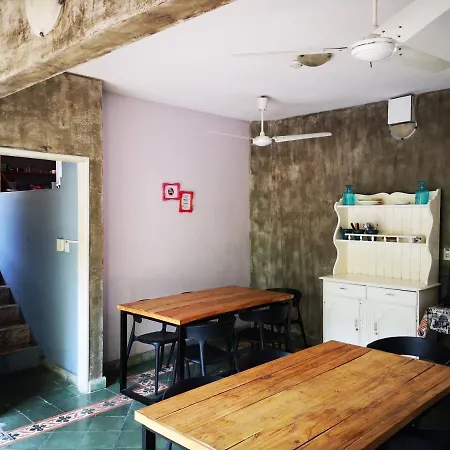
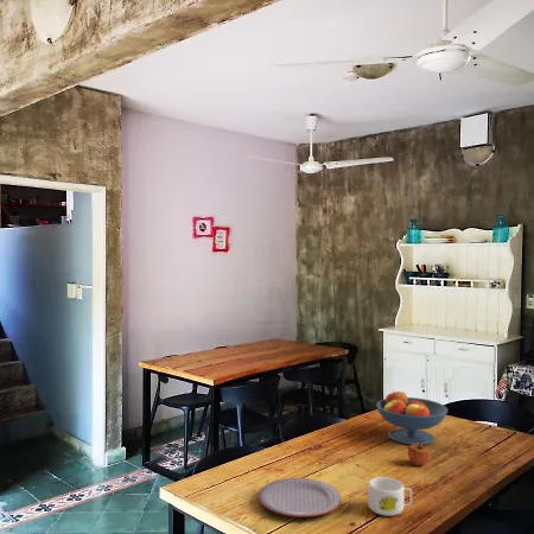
+ apple (418, 451)
+ fruit bowl (411, 415)
+ plate (299, 498)
+ mug (386, 496)
